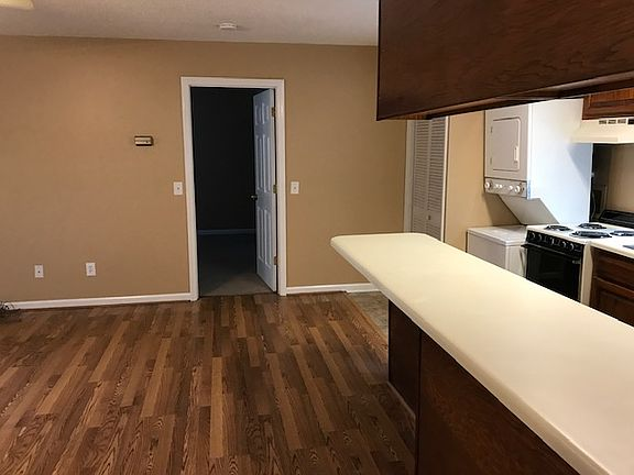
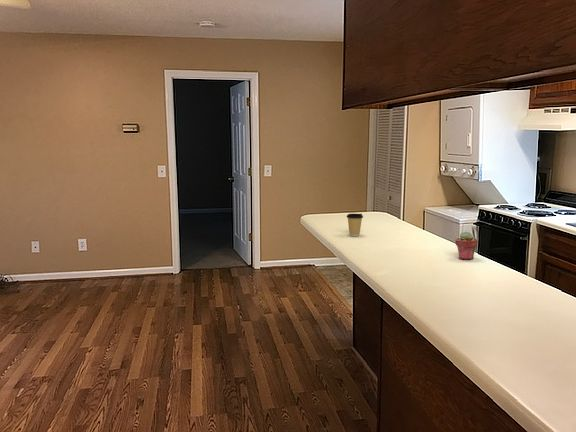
+ potted succulent (466, 244)
+ coffee cup (354, 224)
